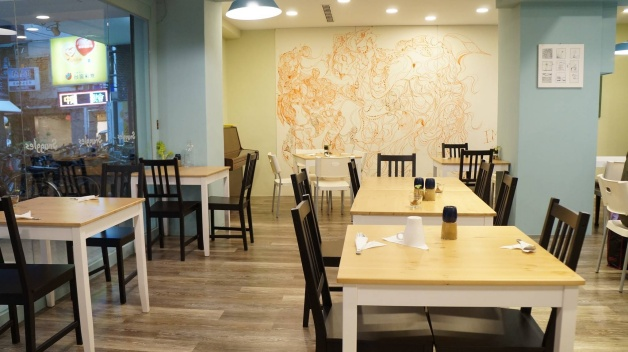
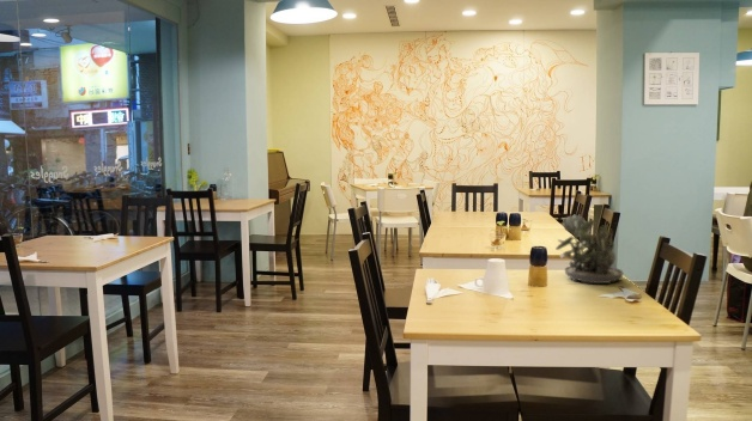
+ succulent plant (589, 246)
